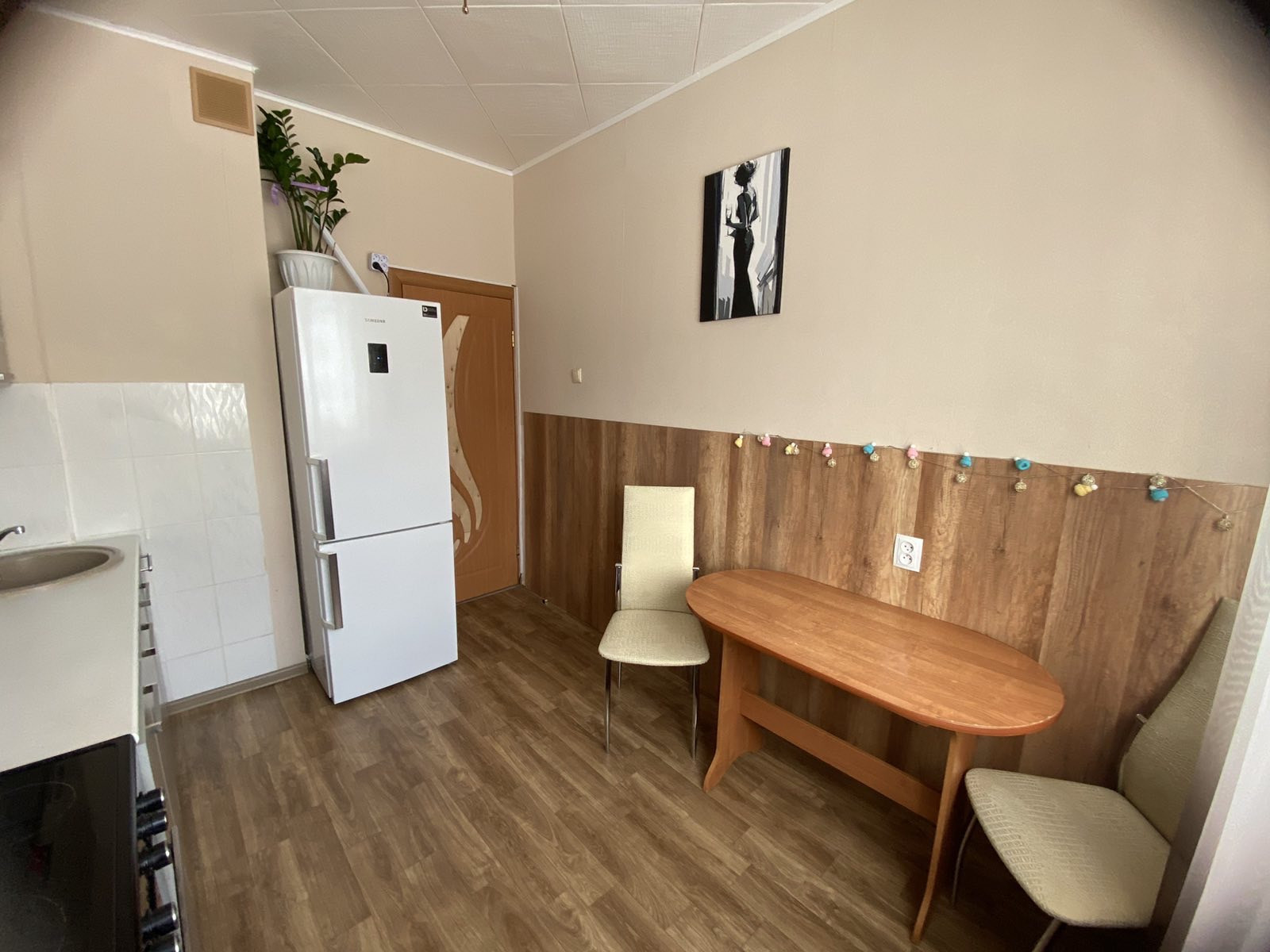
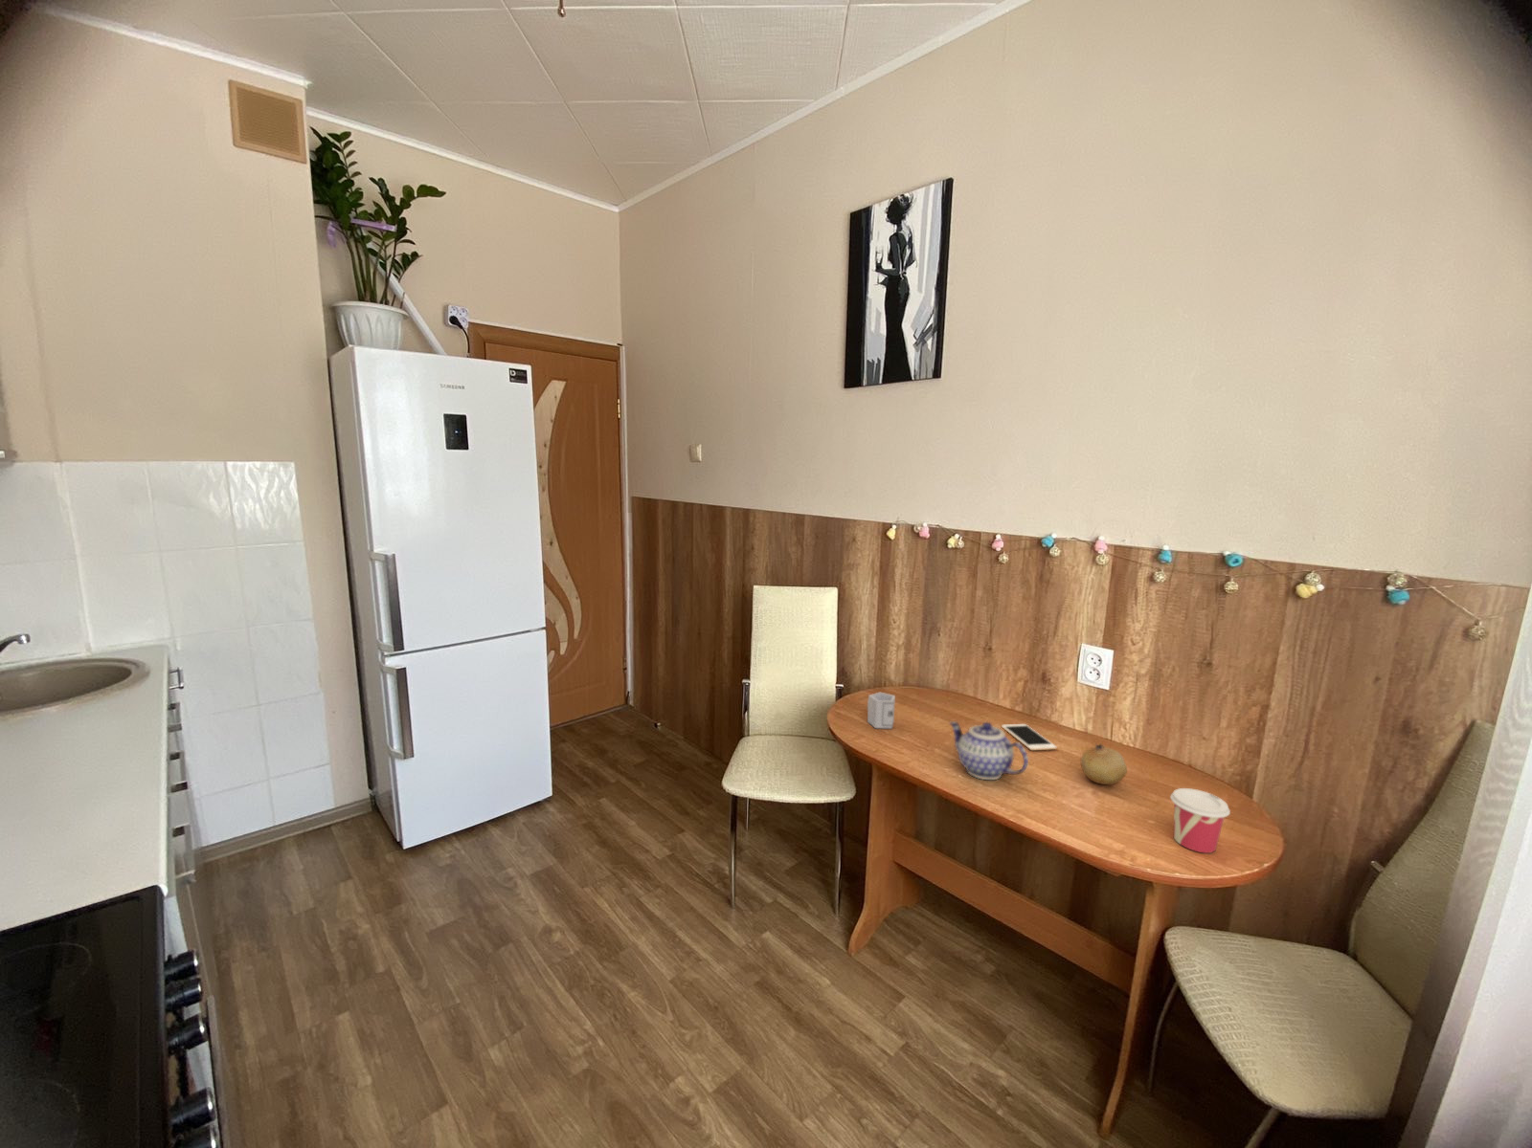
+ cup (1197, 821)
+ fruit (1103, 762)
+ teapot (986, 748)
+ cell phone (1028, 736)
+ cup (879, 709)
